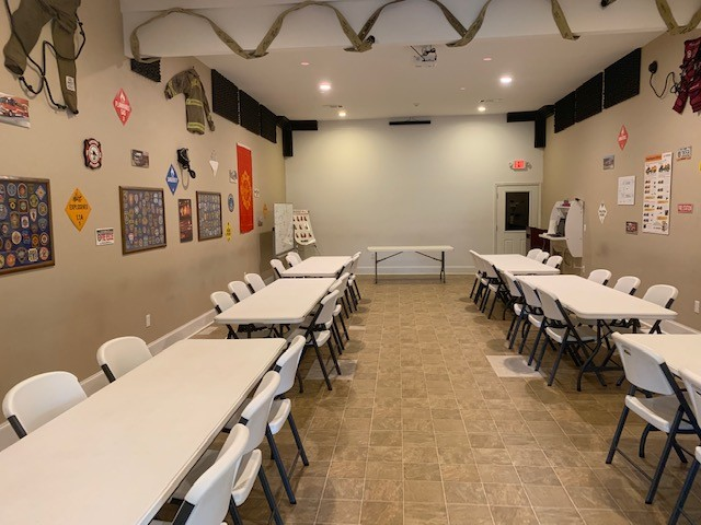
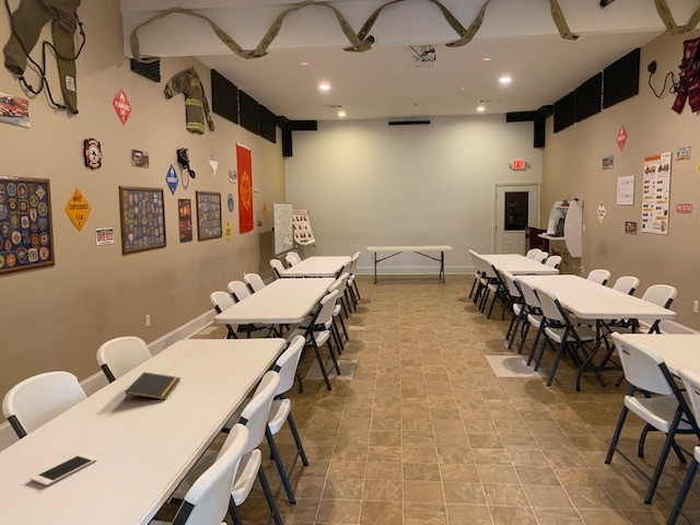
+ cell phone (65, 468)
+ notepad (154, 385)
